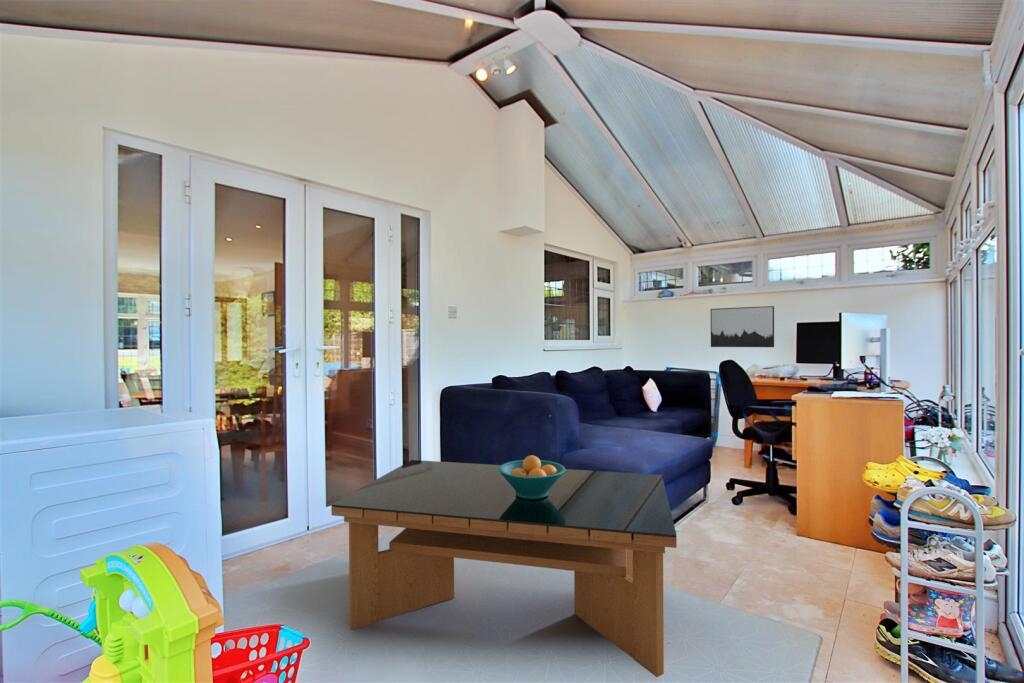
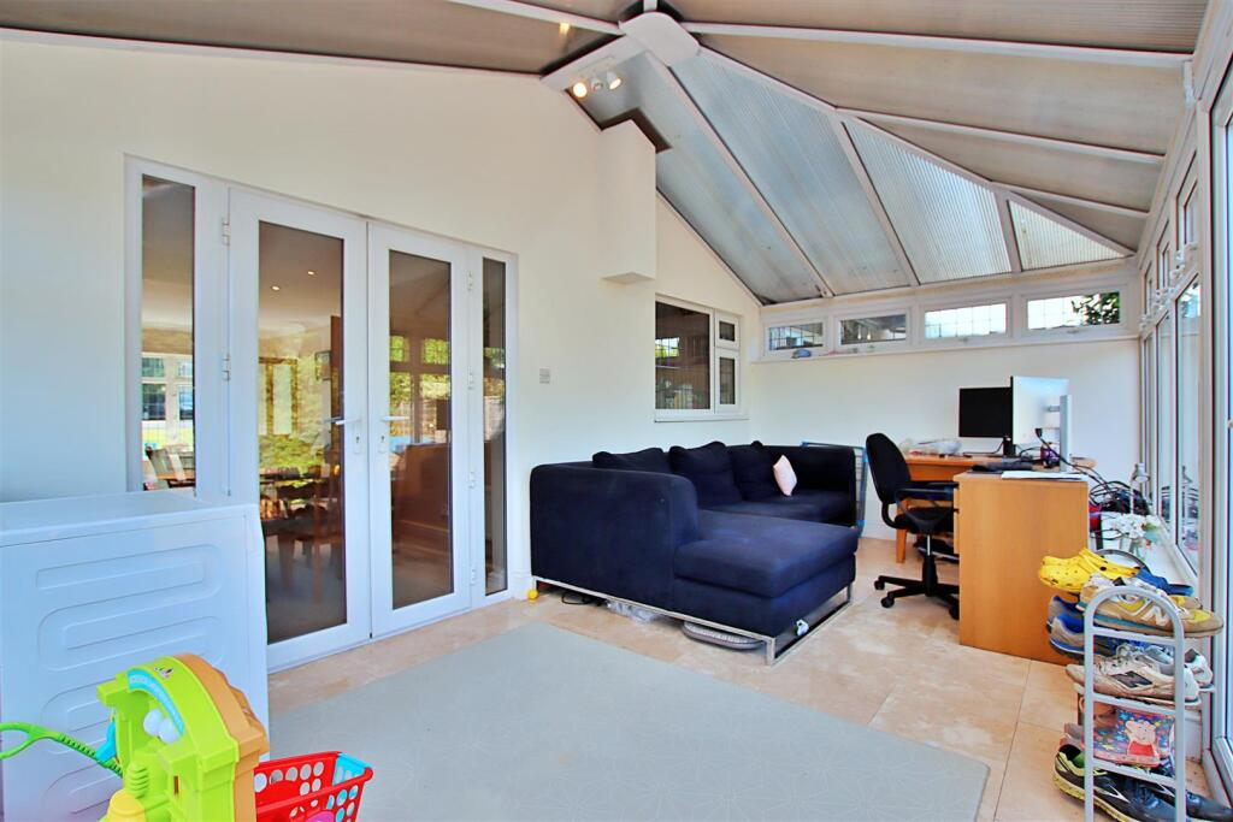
- coffee table (512, 546)
- wall art (741, 327)
- fruit bowl (531, 474)
